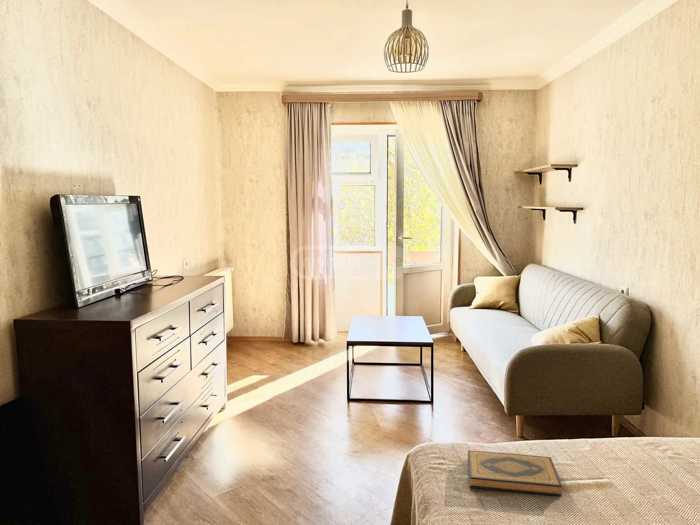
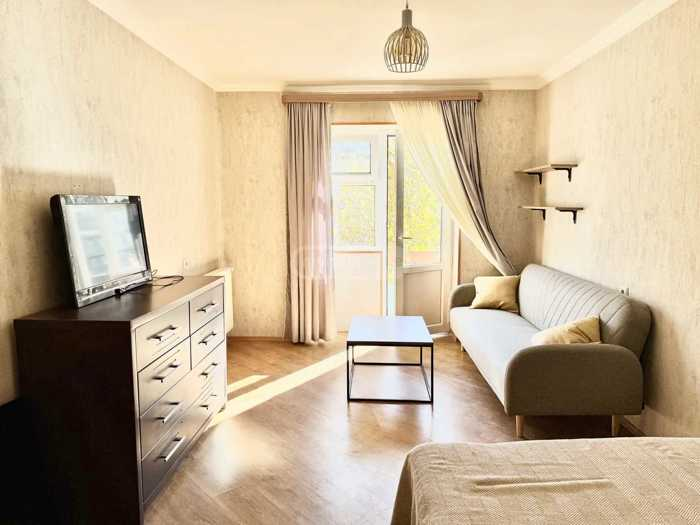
- hardback book (511, 471)
